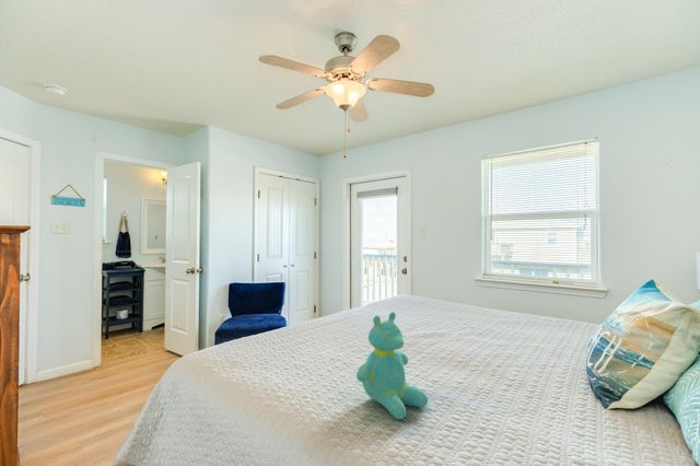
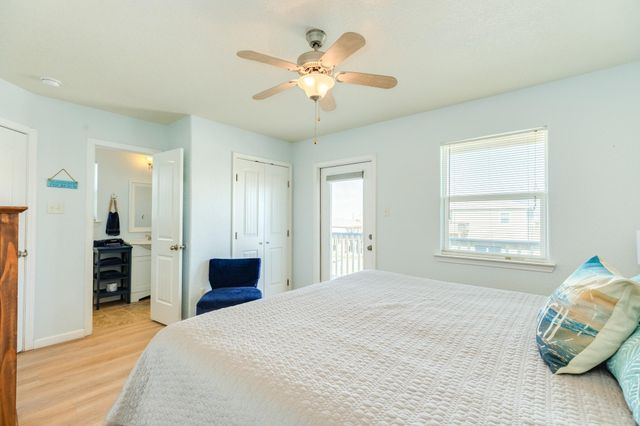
- teddy bear (393, 359)
